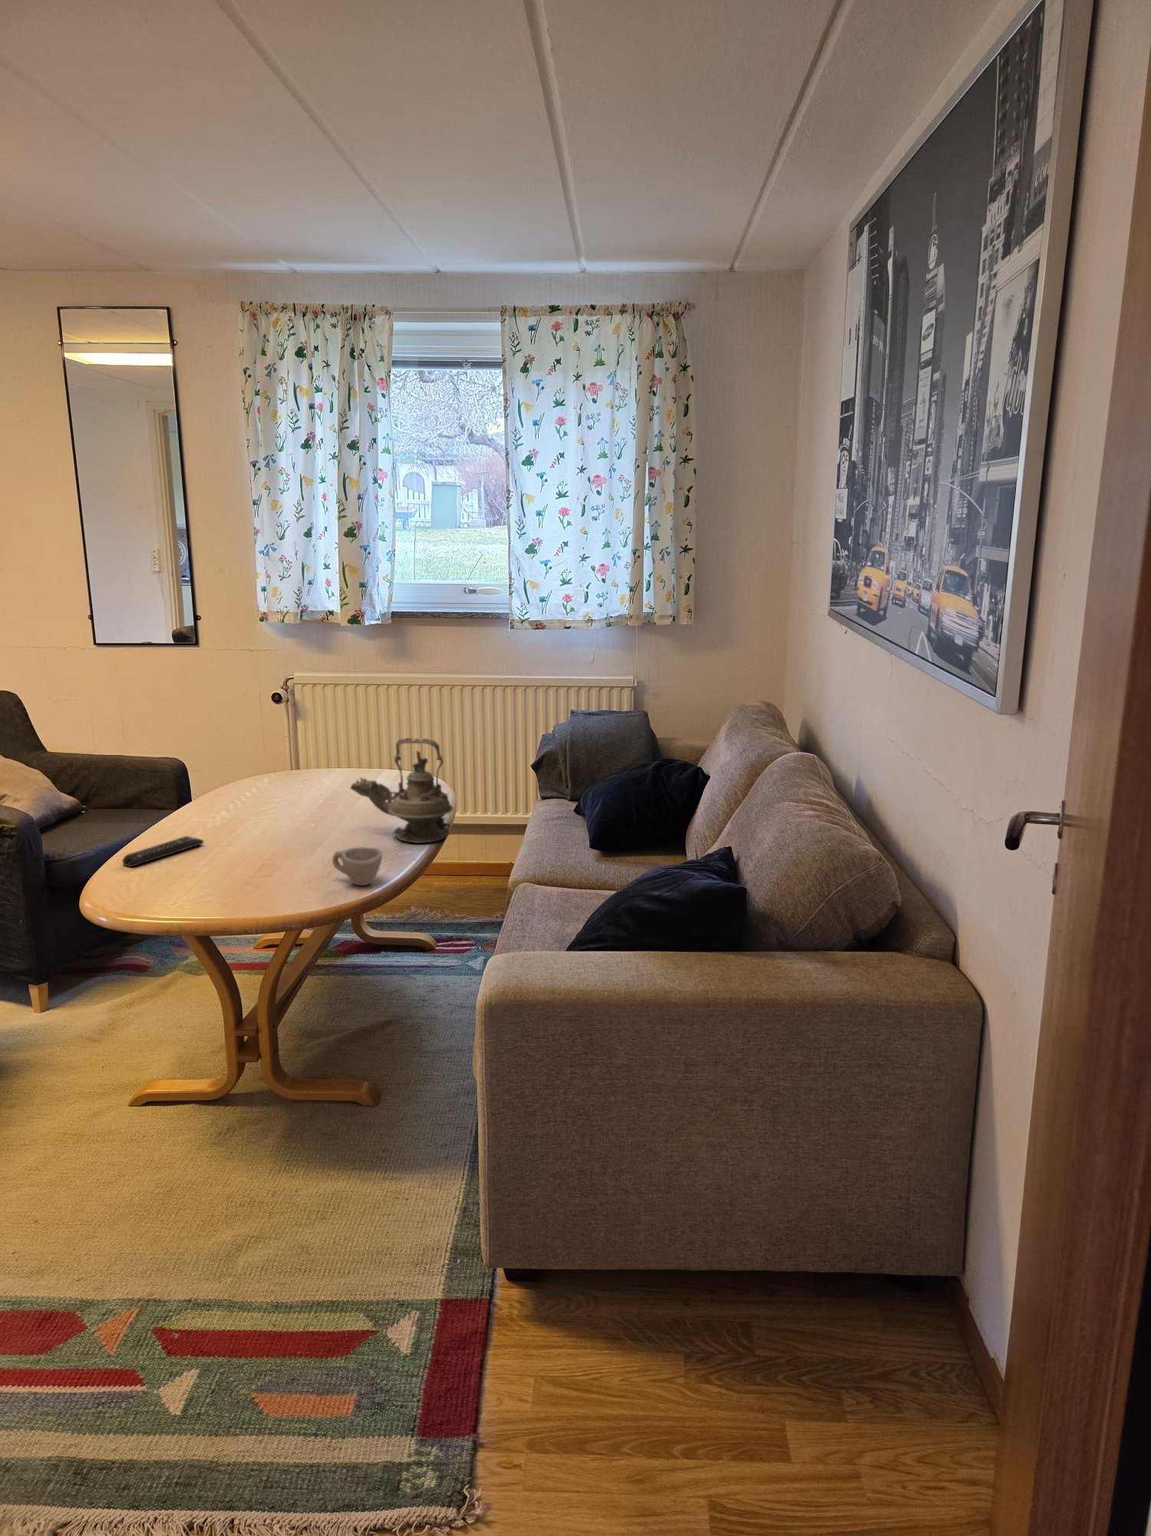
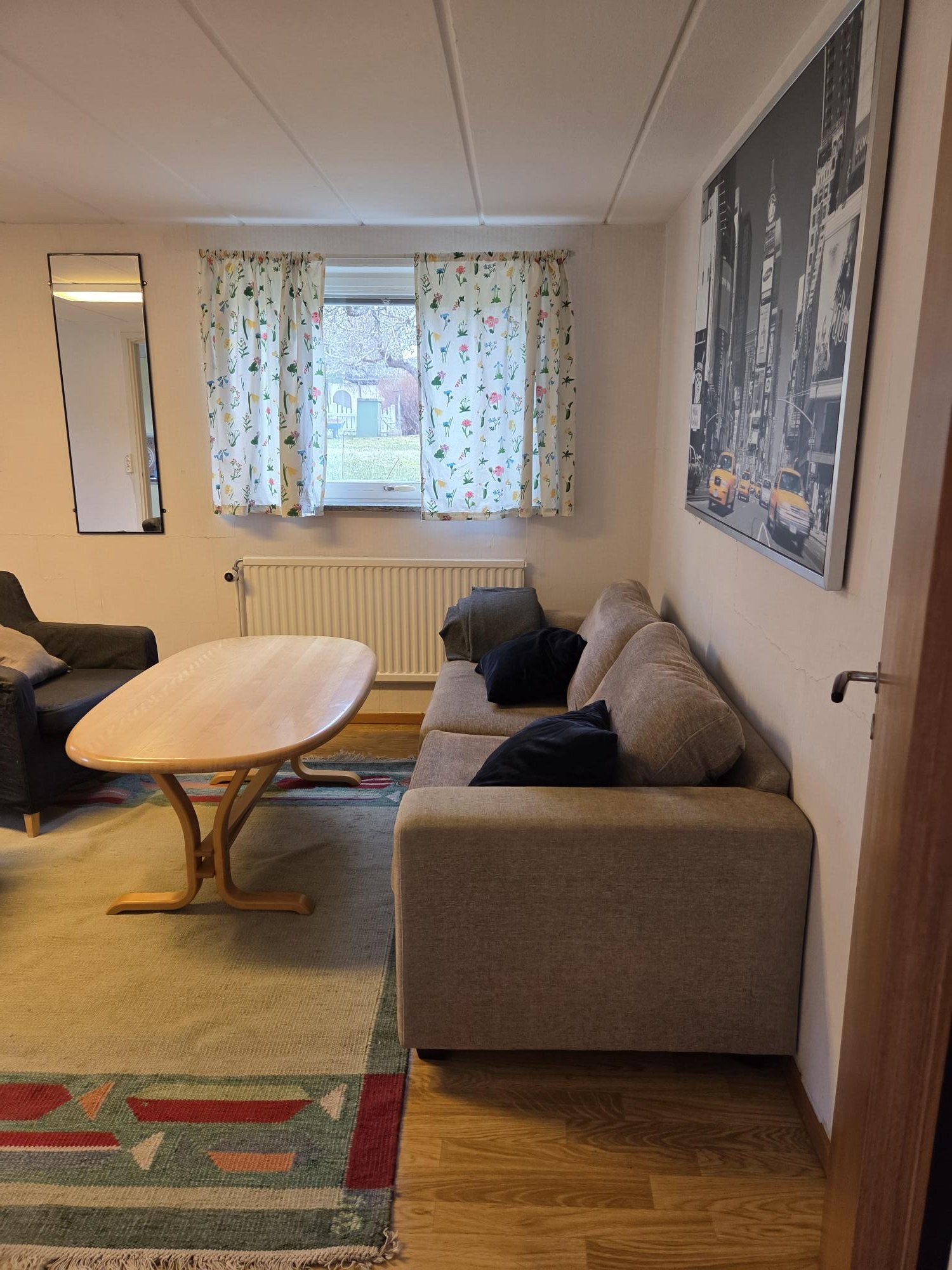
- teapot (400, 786)
- remote control (163, 850)
- cup (355, 867)
